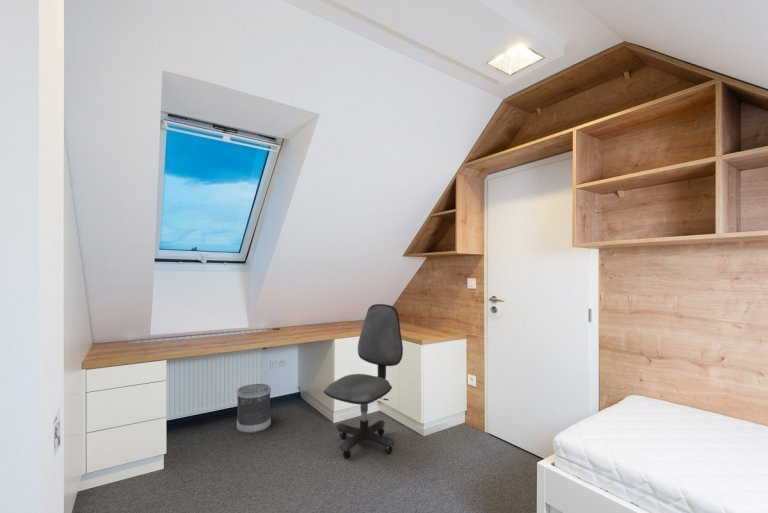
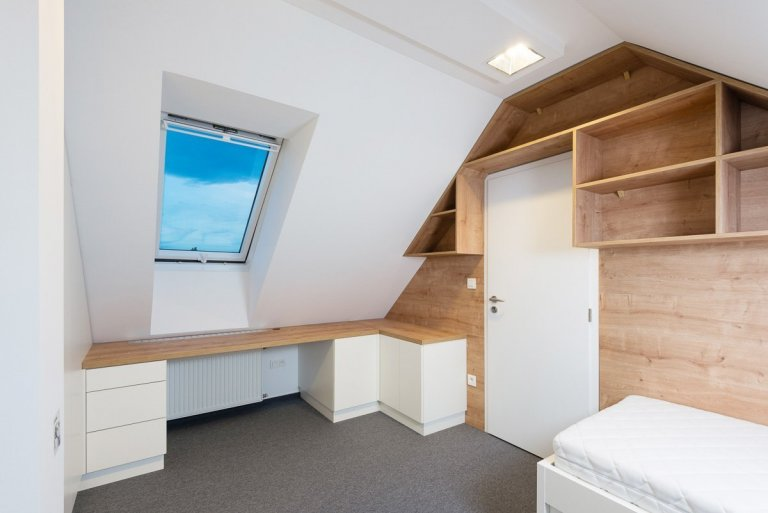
- office chair (363, 376)
- wastebasket (253, 407)
